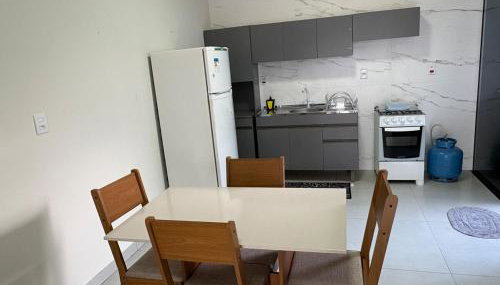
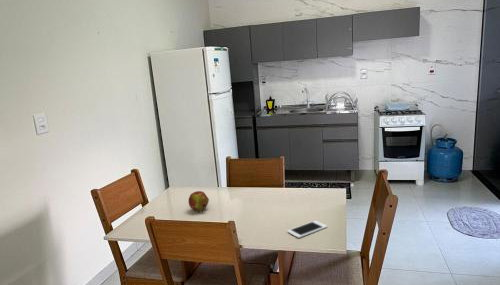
+ fruit (199, 201)
+ cell phone (307, 228)
